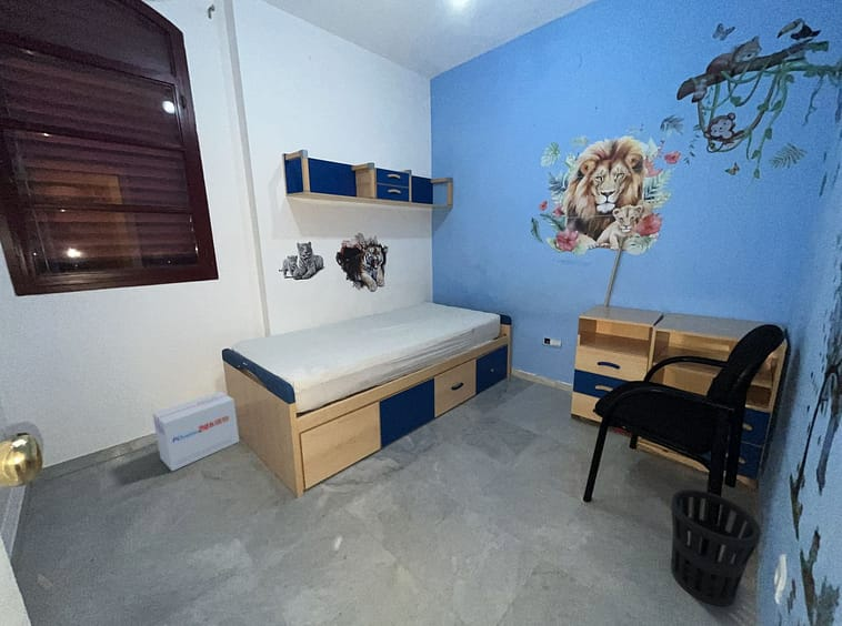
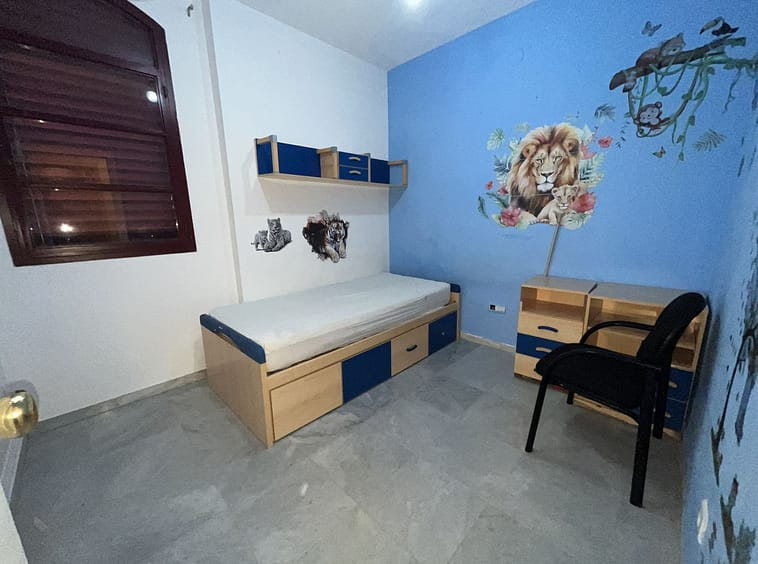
- wastebasket (708, 547)
- cardboard box (198, 427)
